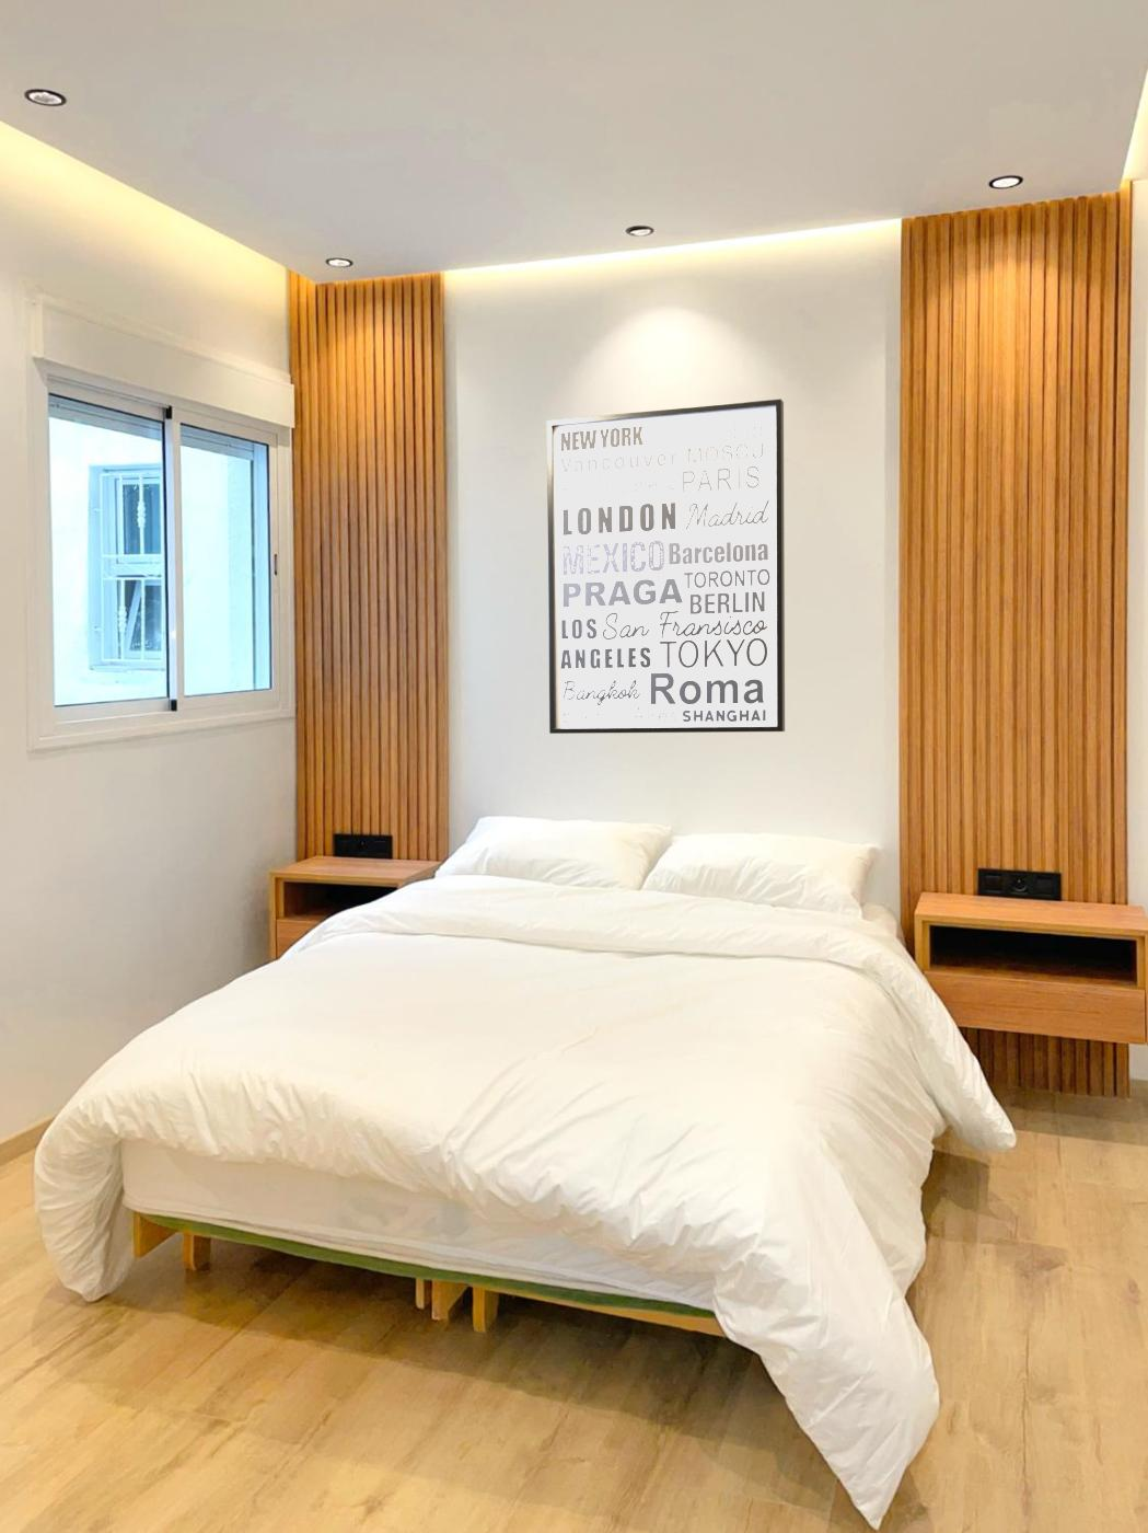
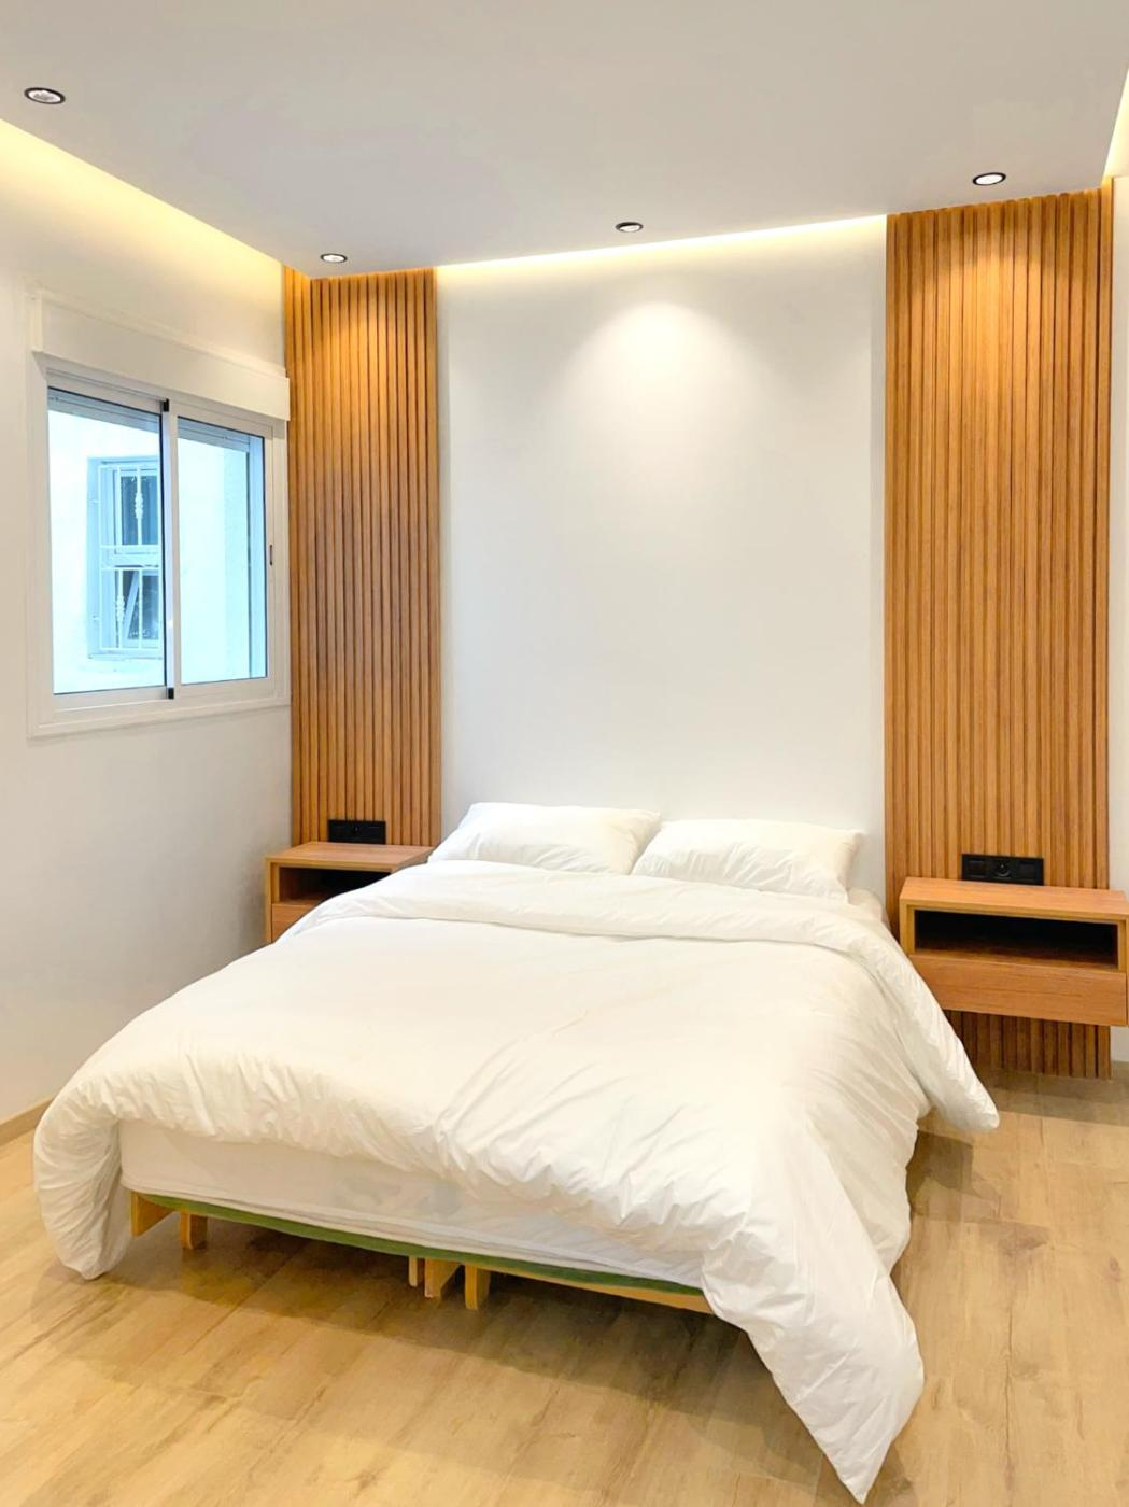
- wall art (662, 572)
